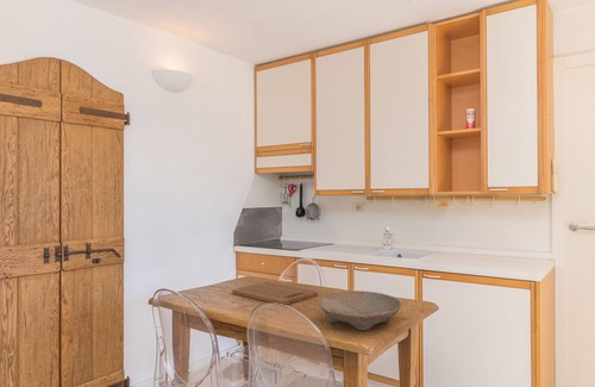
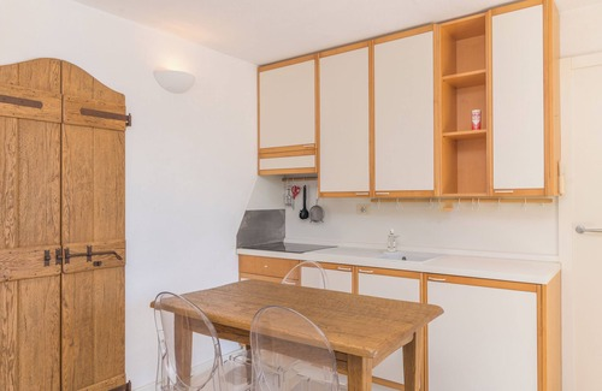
- bowl (359, 311)
- cutting board (274, 292)
